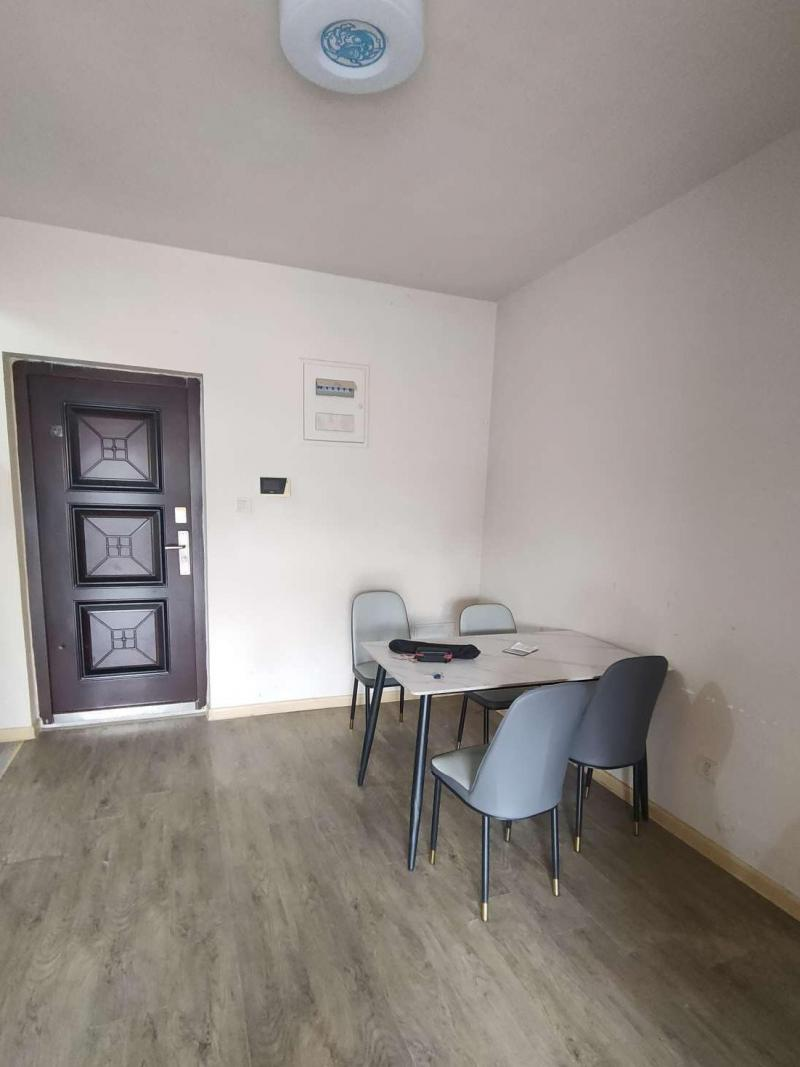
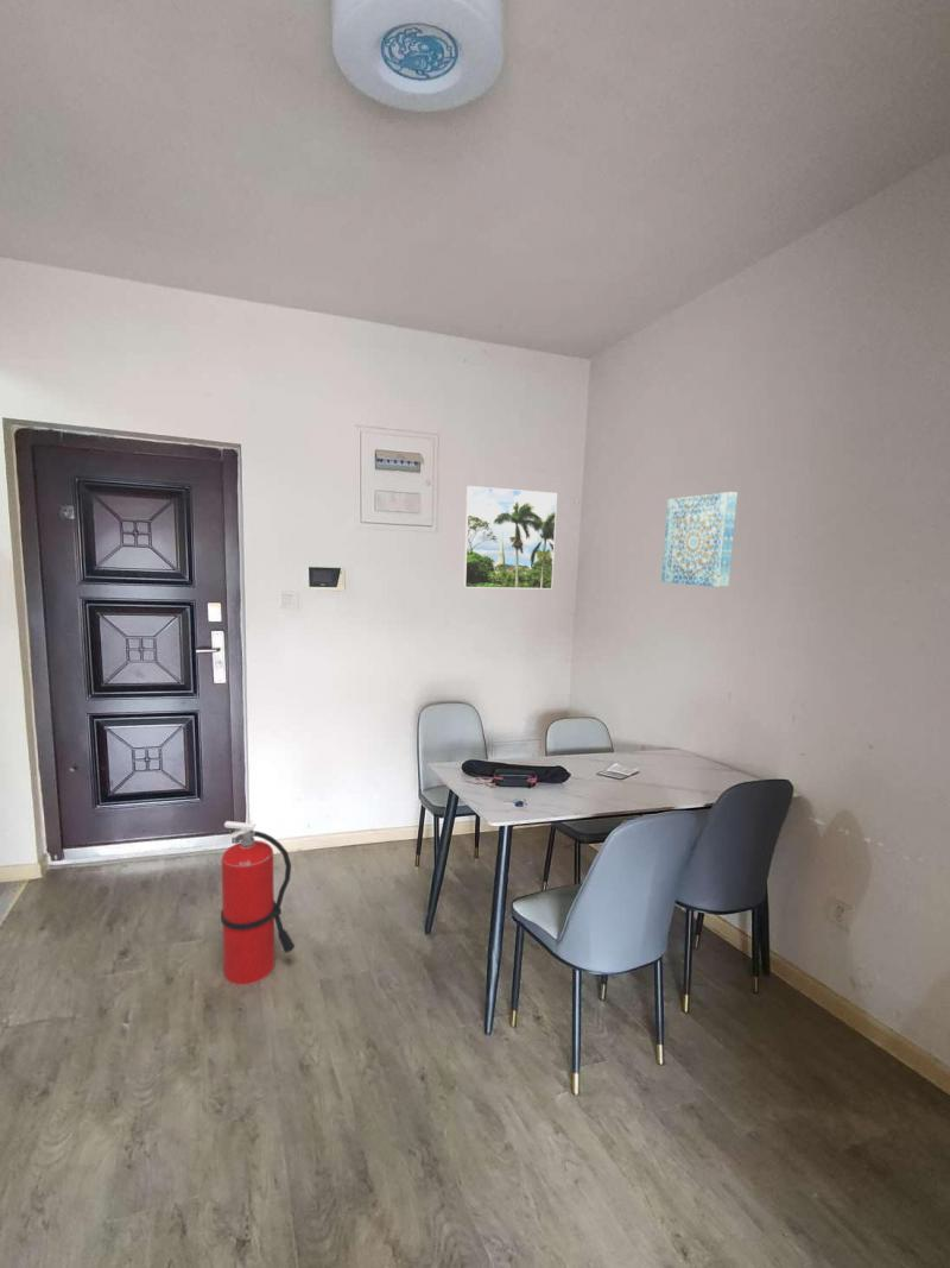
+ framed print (511, 540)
+ fire extinguisher (258, 896)
+ wall art (696, 540)
